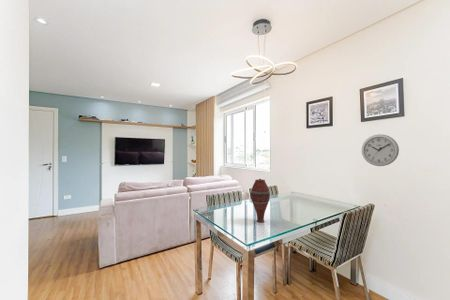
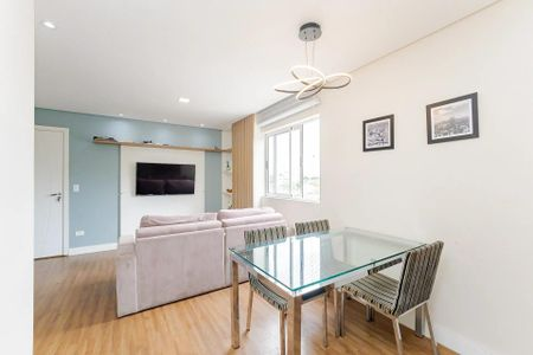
- wall clock (378, 150)
- vase (260, 199)
